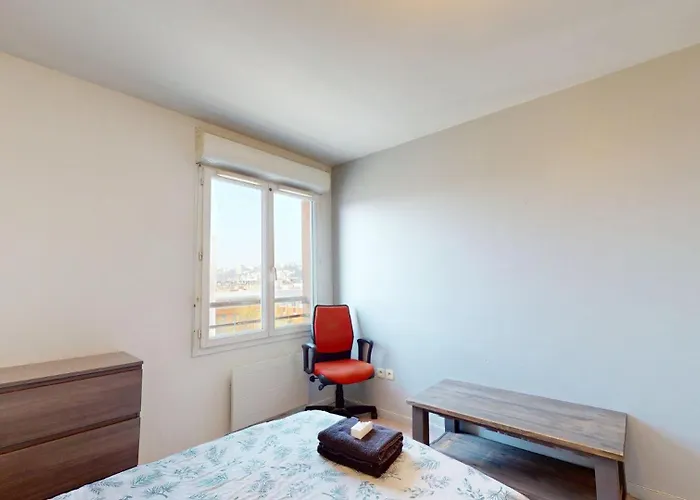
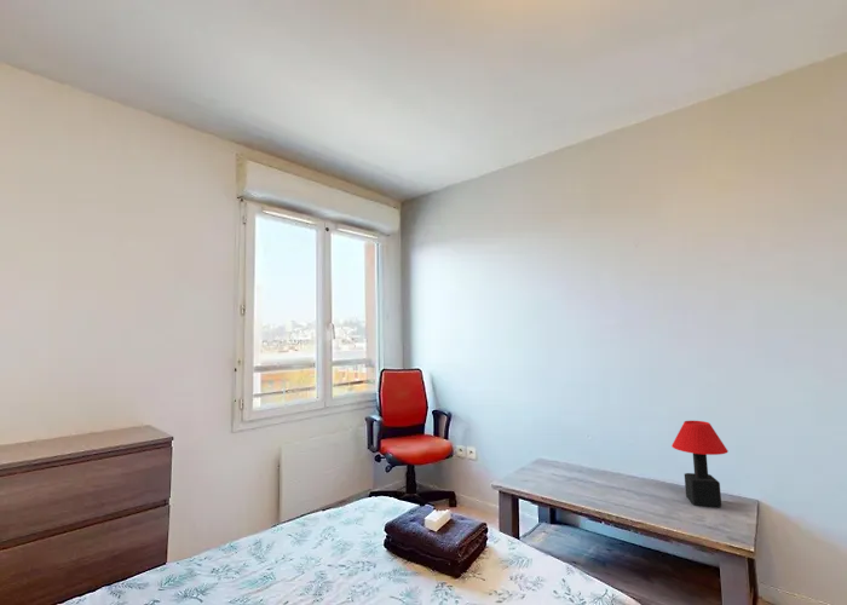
+ table lamp (699, 461)
